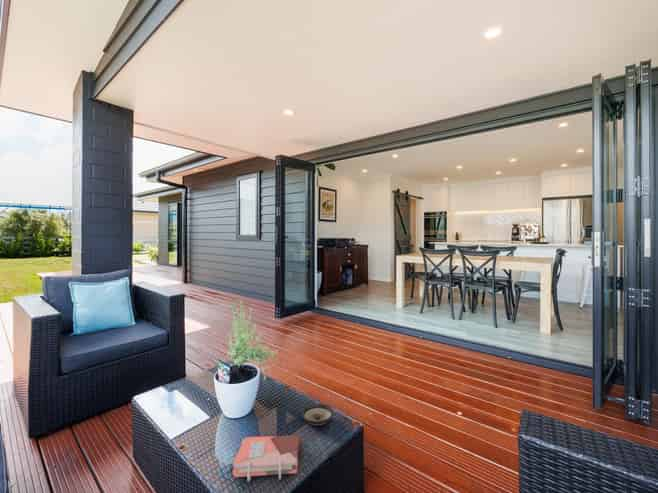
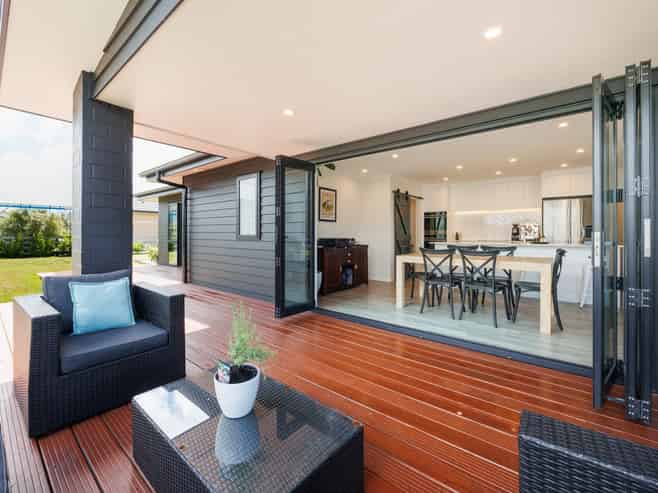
- saucer (317, 416)
- phonebook (269, 452)
